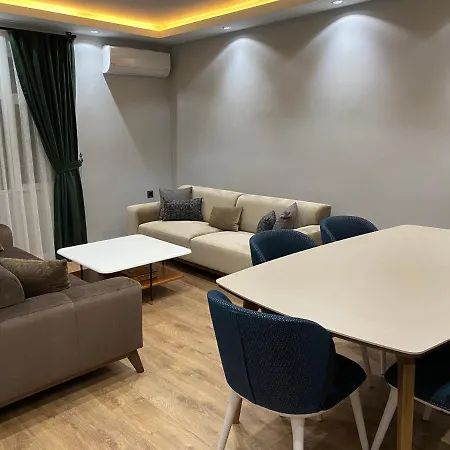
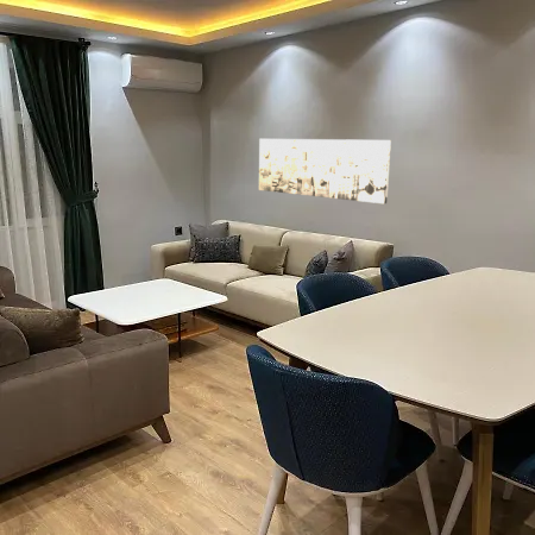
+ wall art (316, 168)
